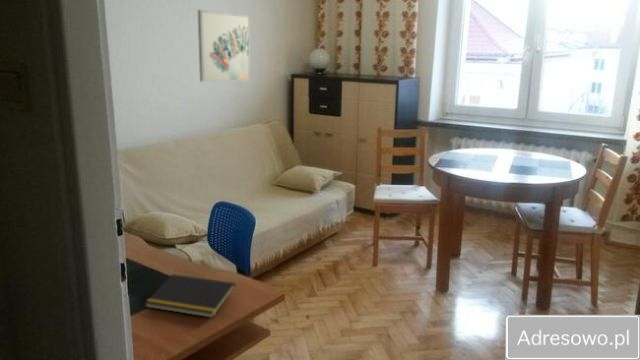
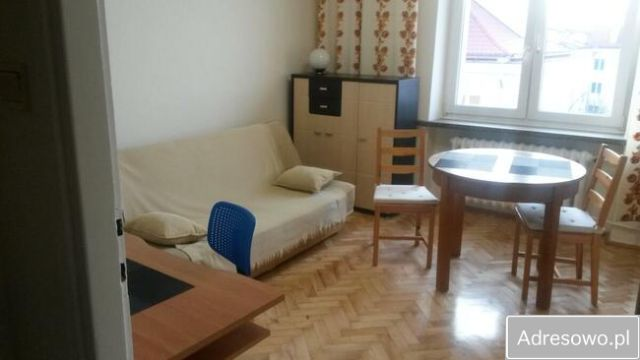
- wall art (225, 47)
- notepad (191, 294)
